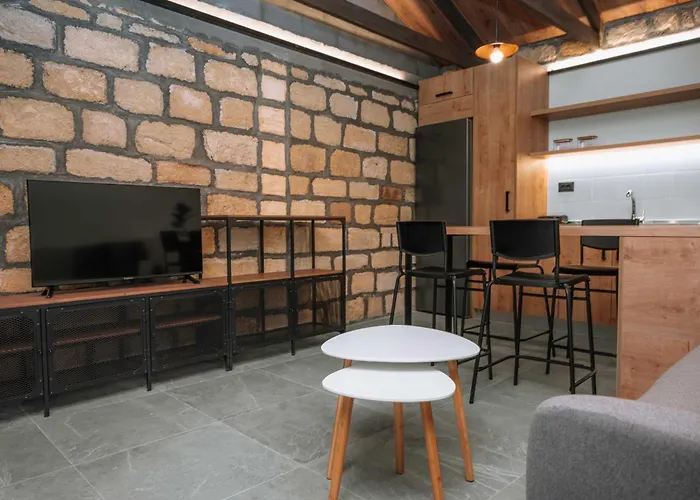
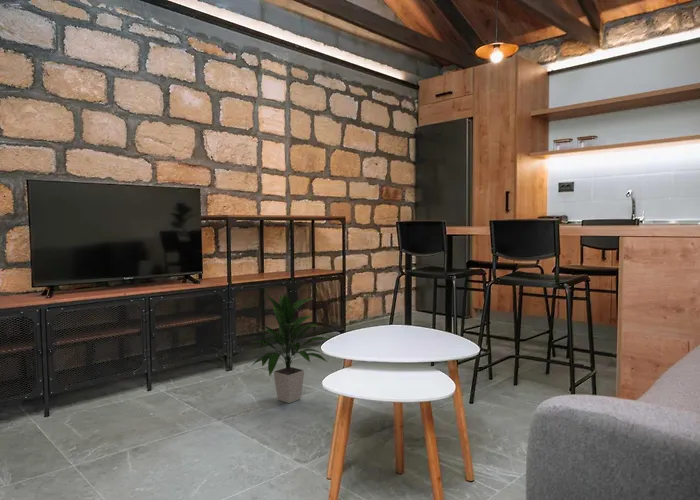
+ indoor plant (287, 344)
